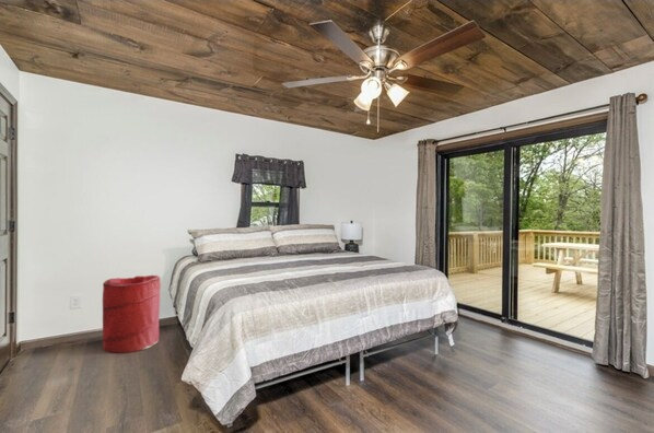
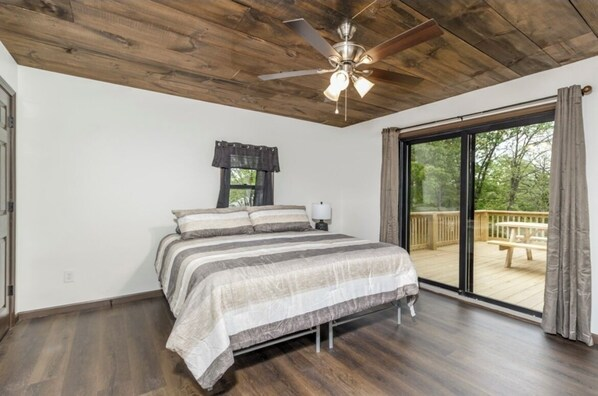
- laundry hamper (132, 309)
